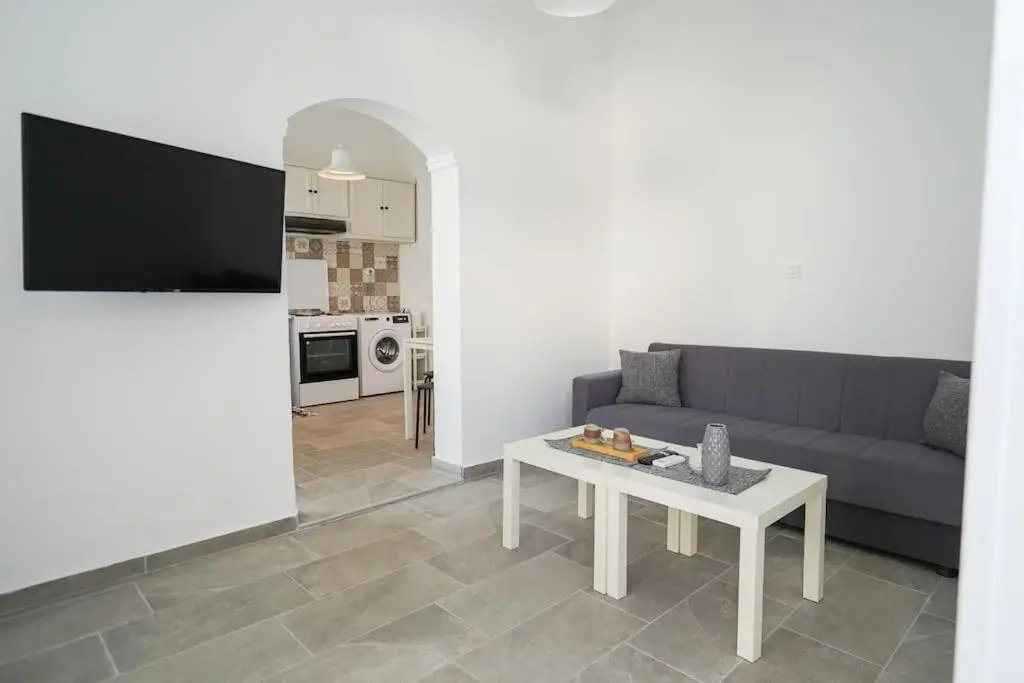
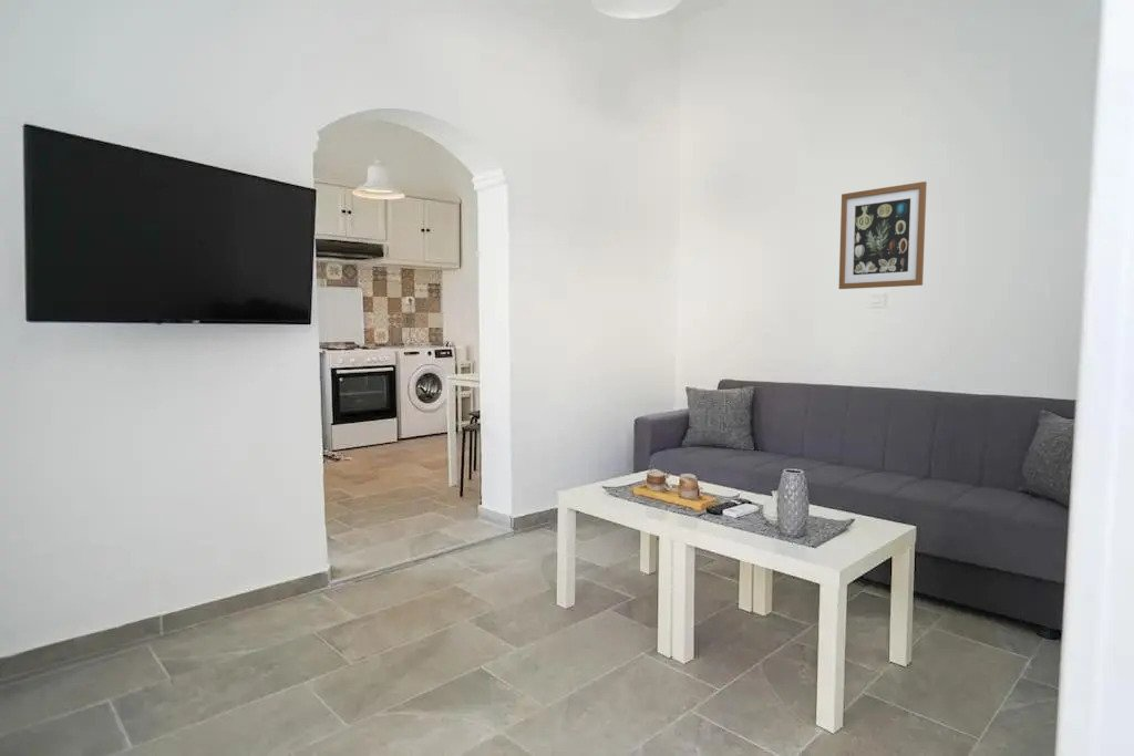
+ wall art (880, 238)
